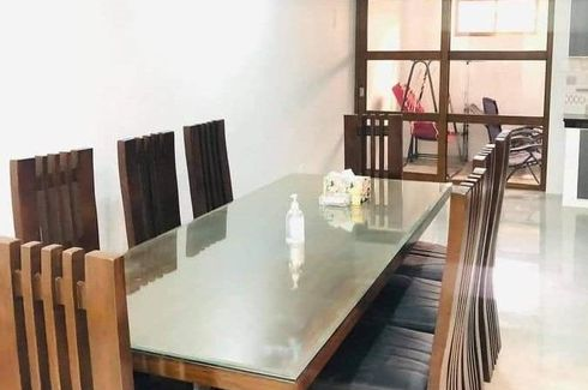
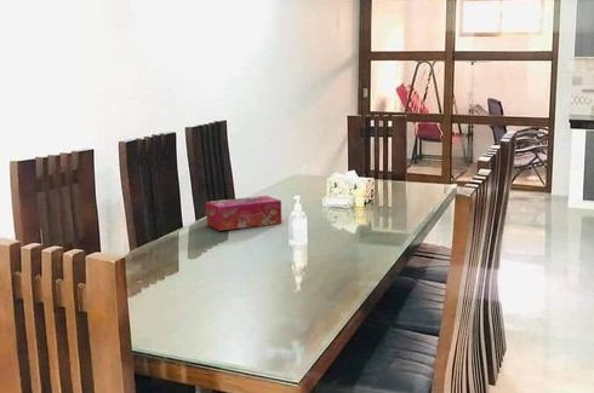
+ tissue box (244, 212)
